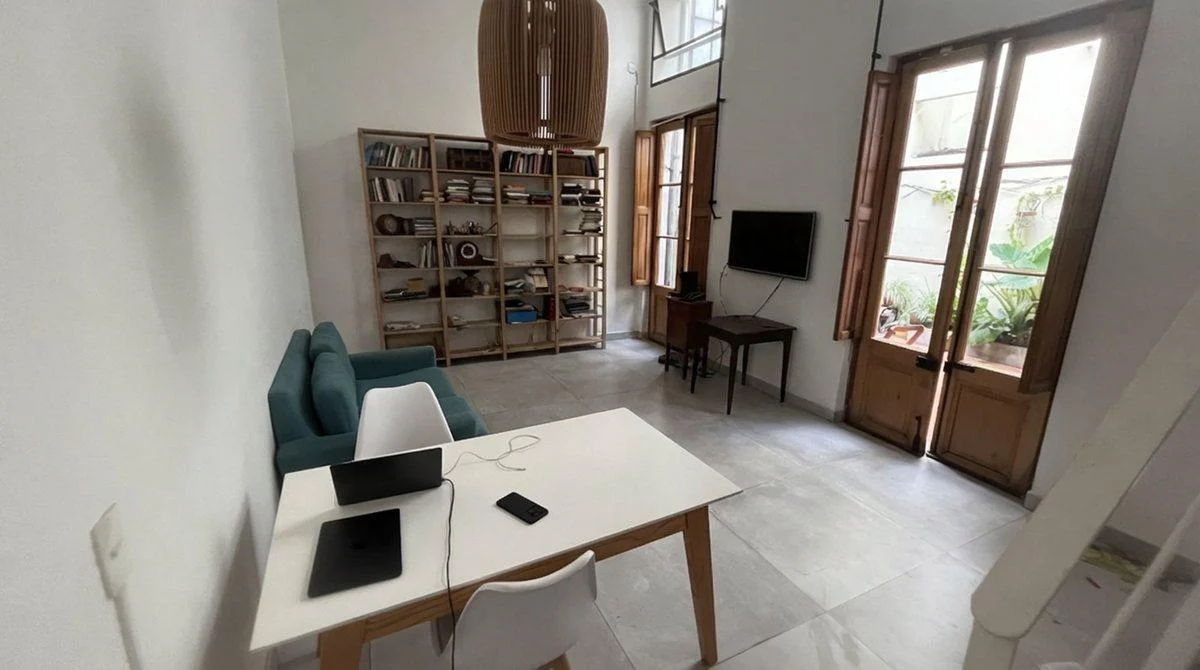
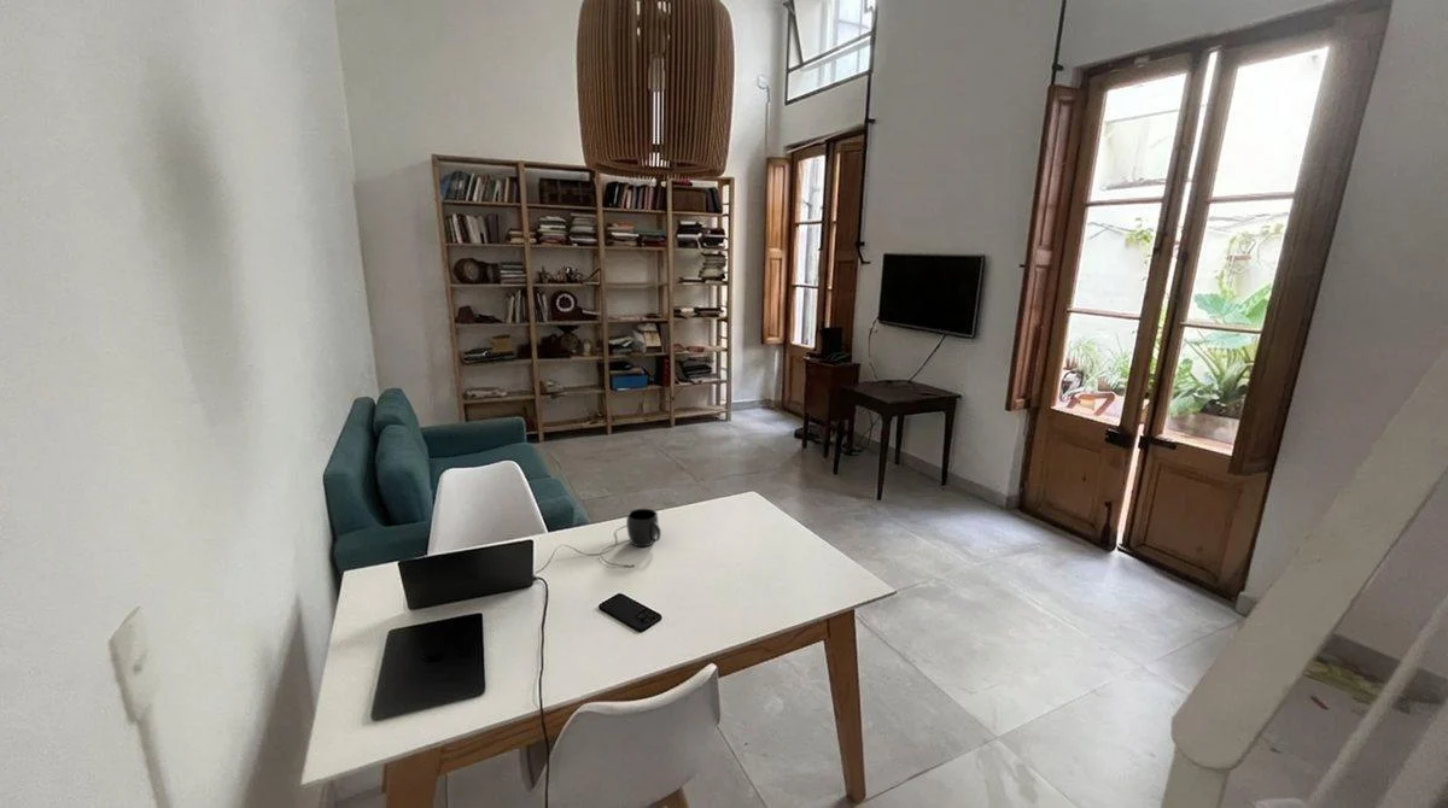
+ mug (644, 529)
